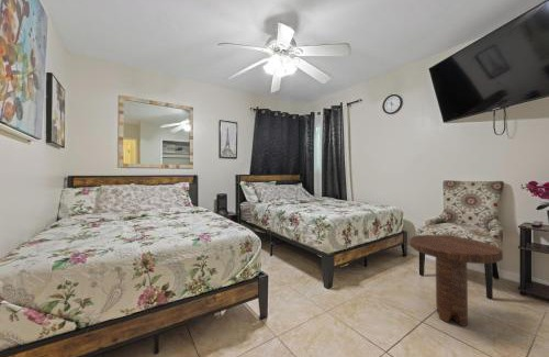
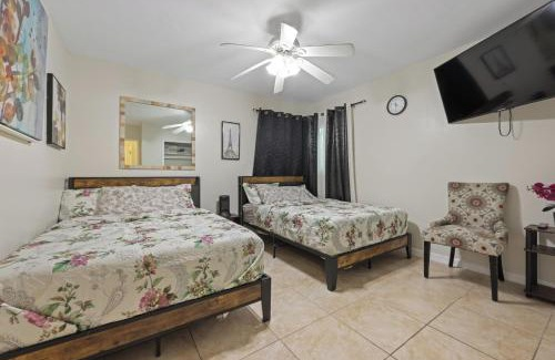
- side table (452, 280)
